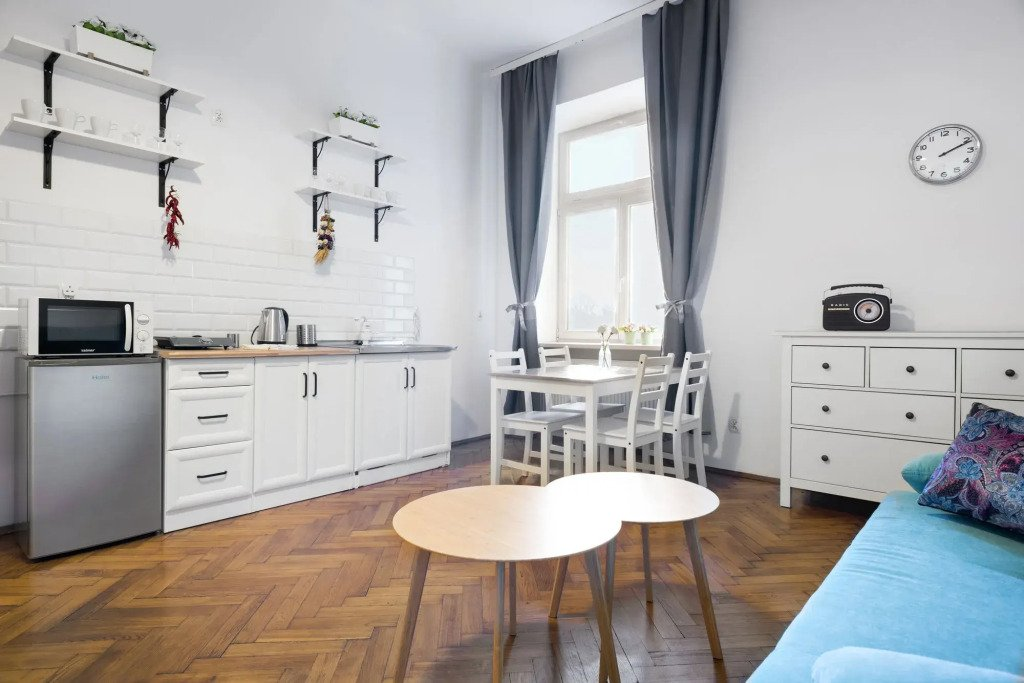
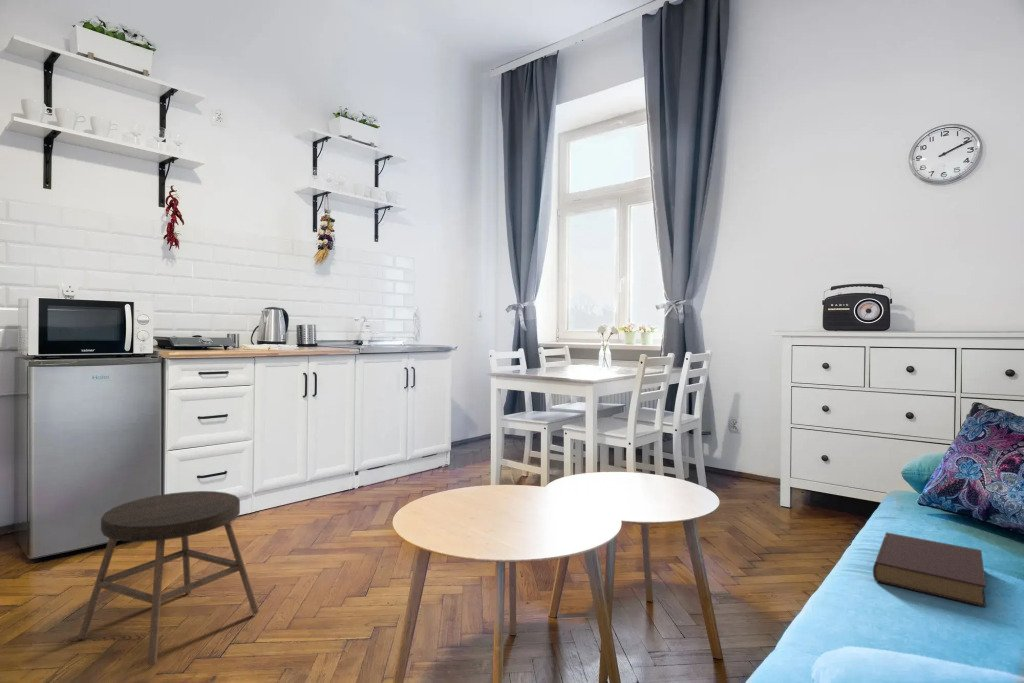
+ stool (171, 560)
+ book (928, 564)
